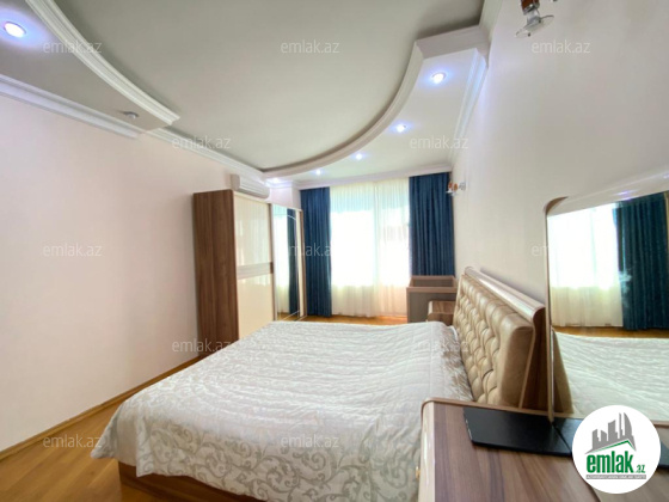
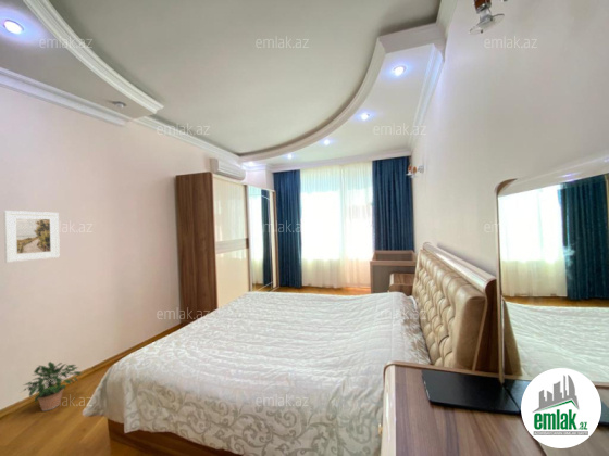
+ potted plant (55, 381)
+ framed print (34, 236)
